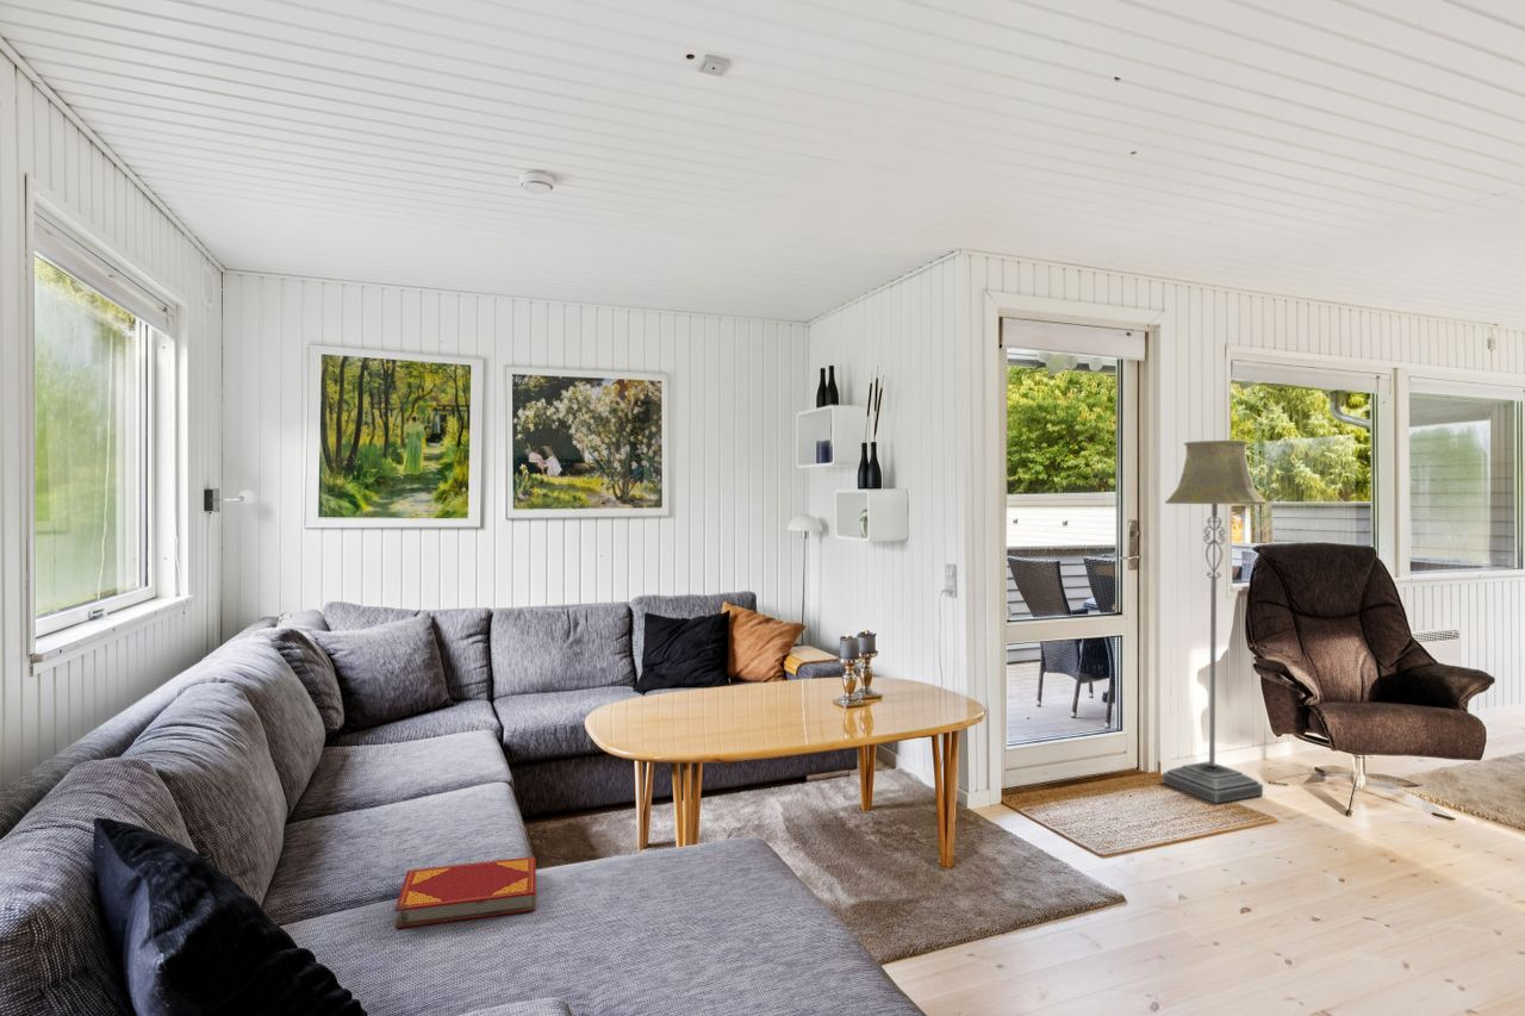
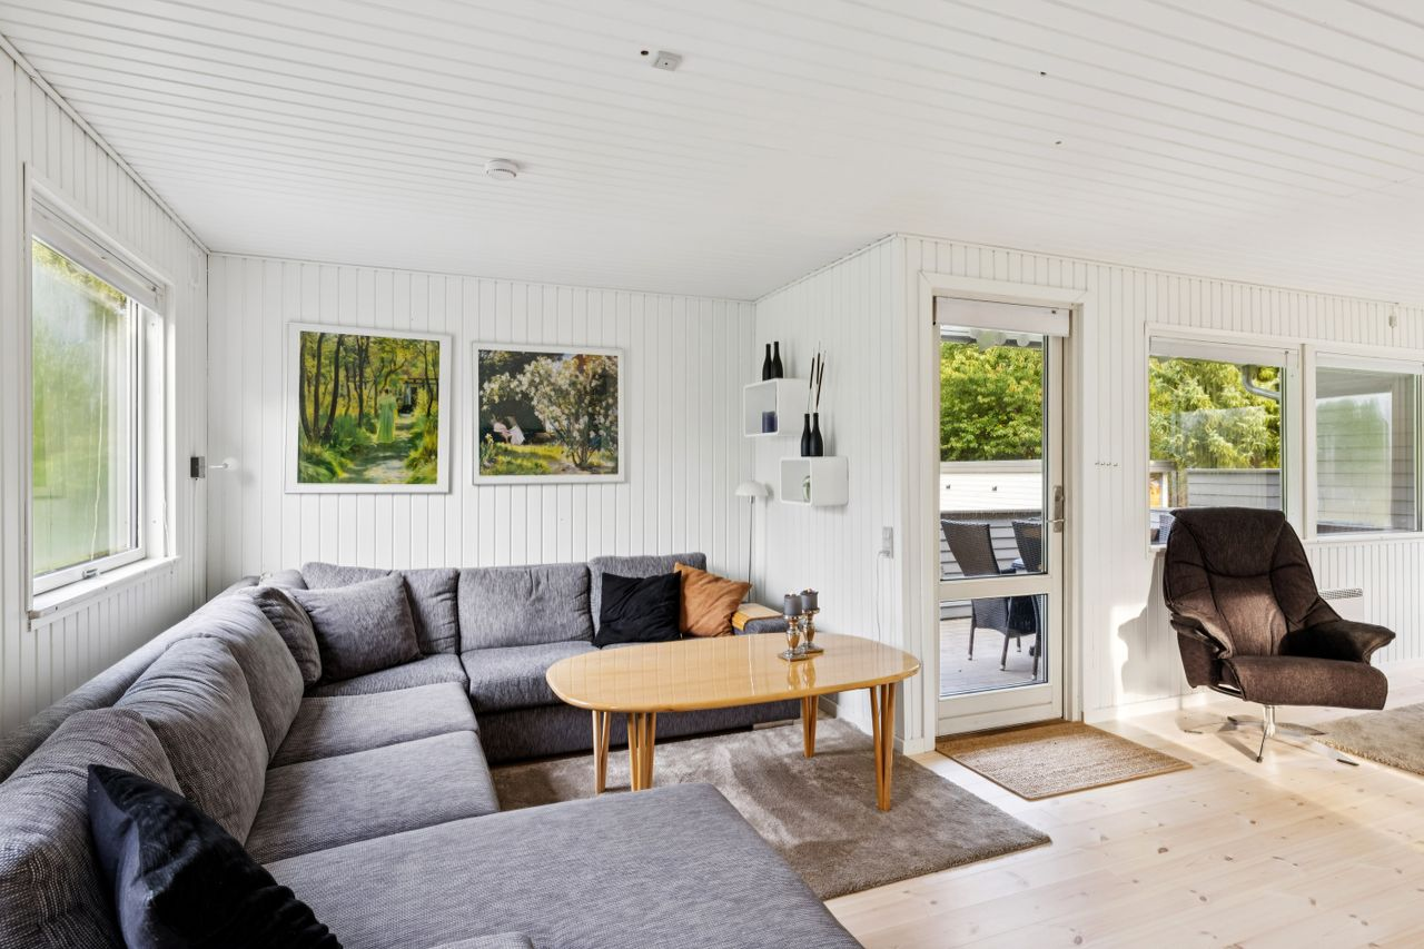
- floor lamp (1213, 616)
- hardback book (469, 889)
